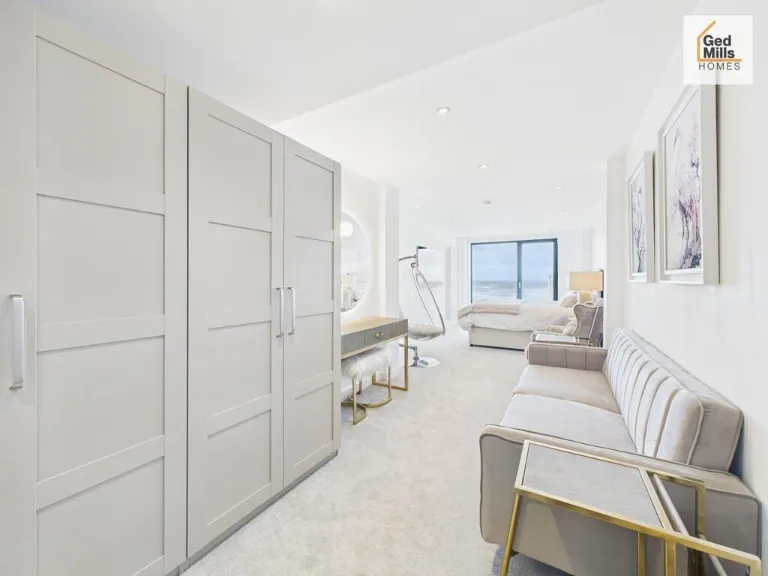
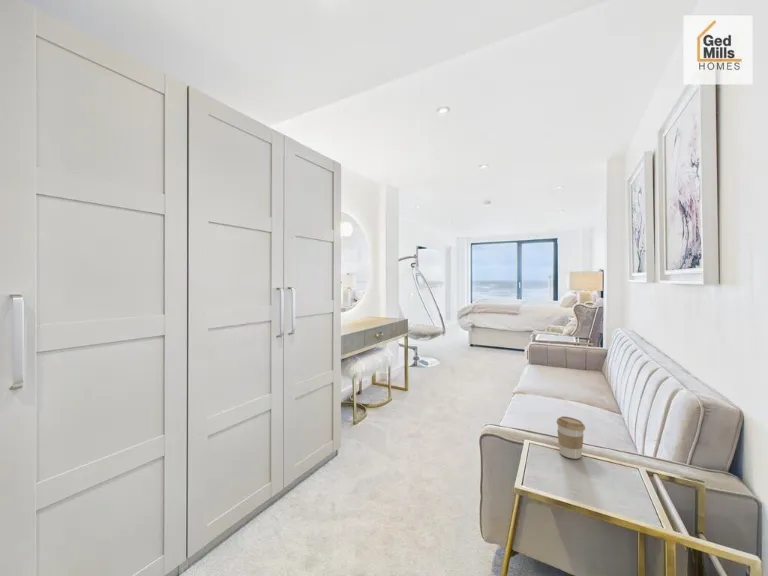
+ coffee cup (570, 436)
